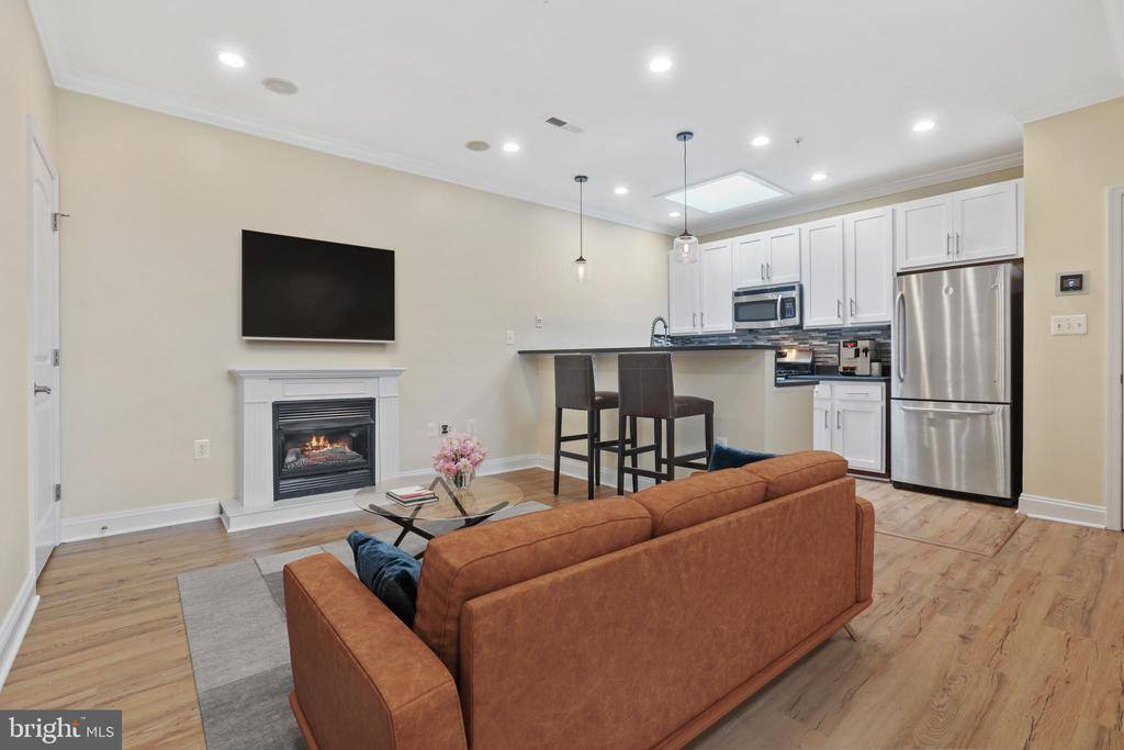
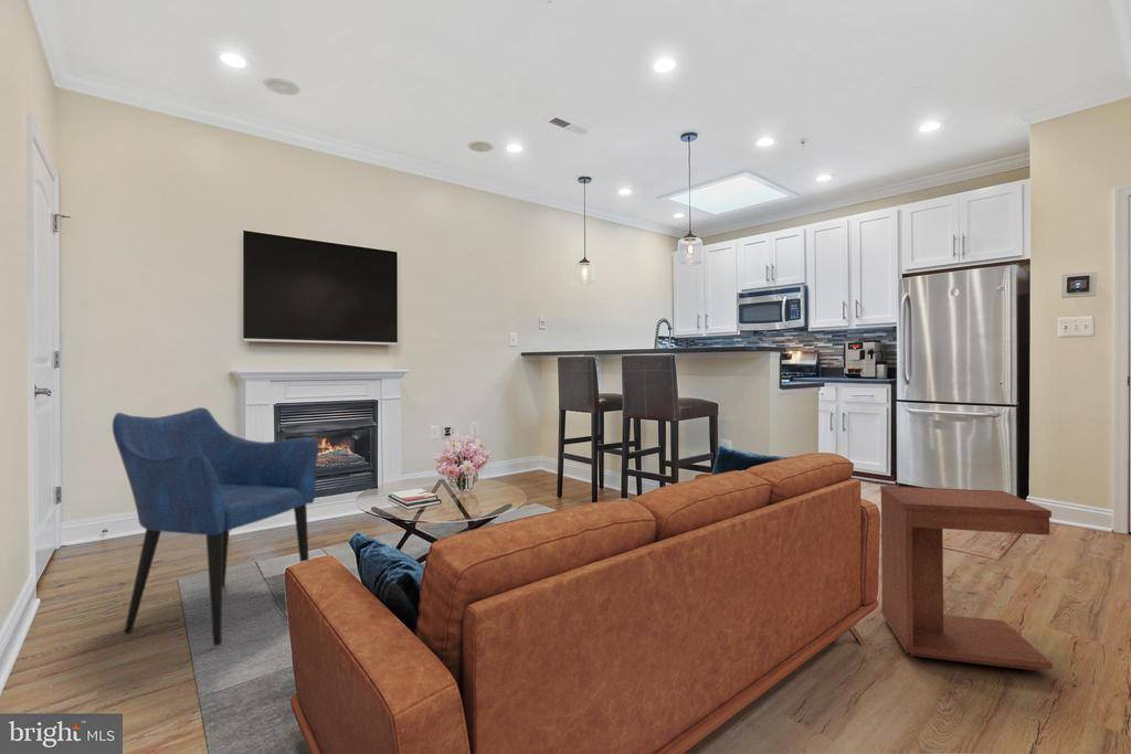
+ side table (942, 572)
+ armchair (211, 510)
